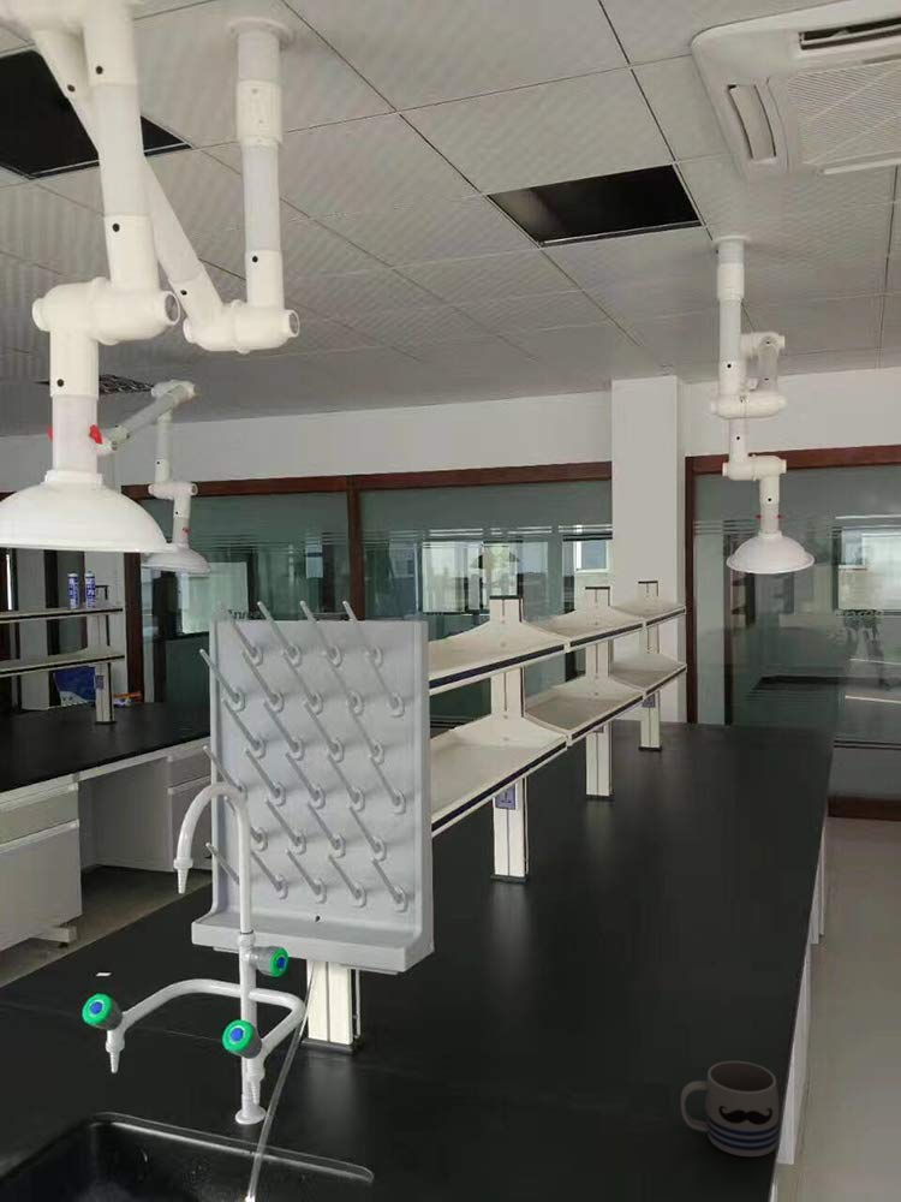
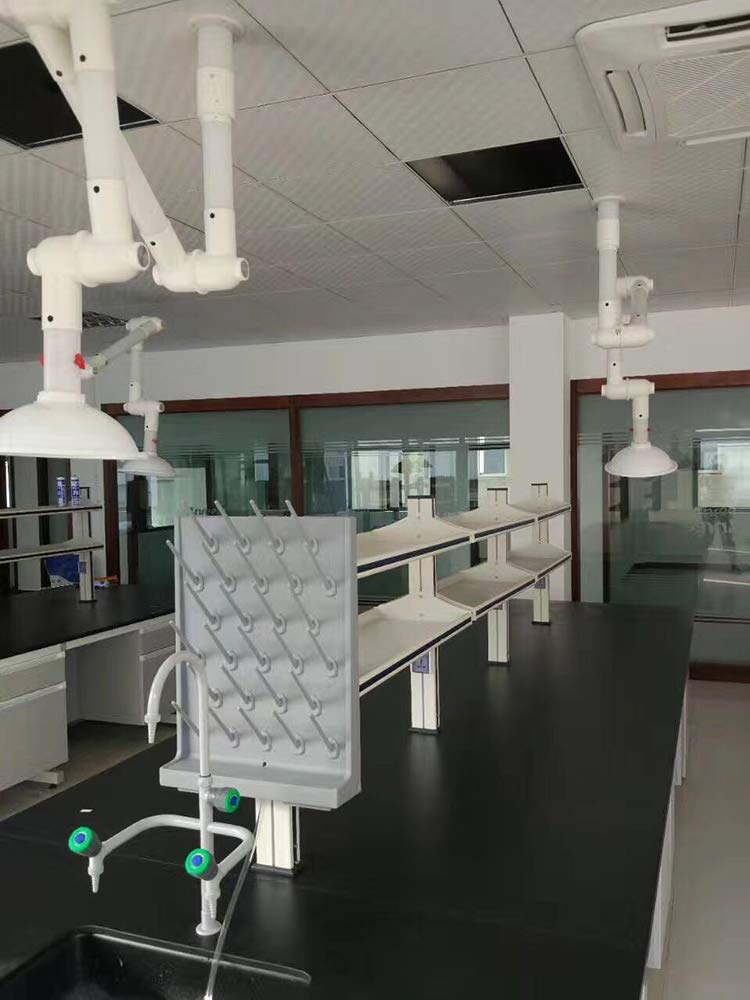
- mug (729, 1106)
